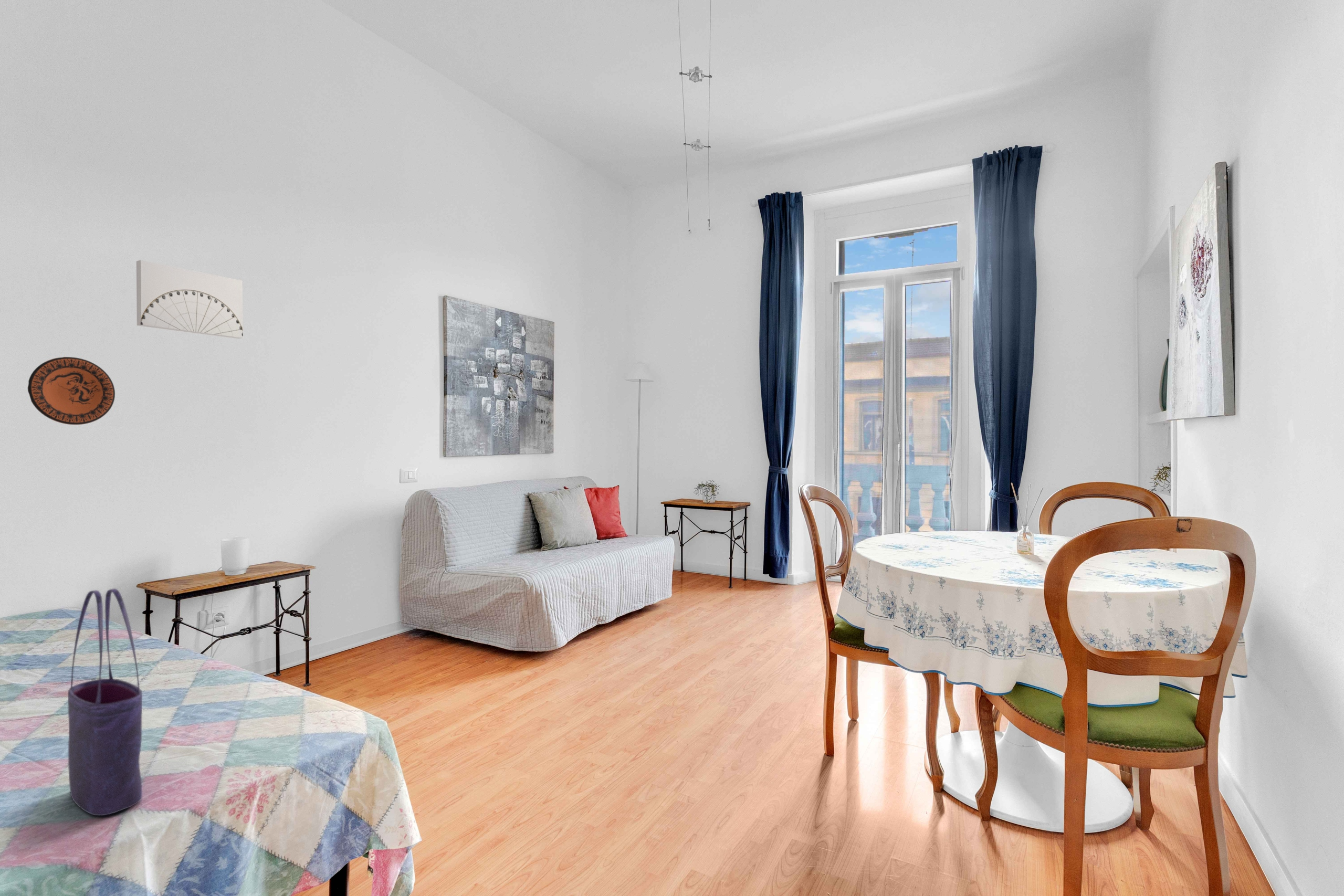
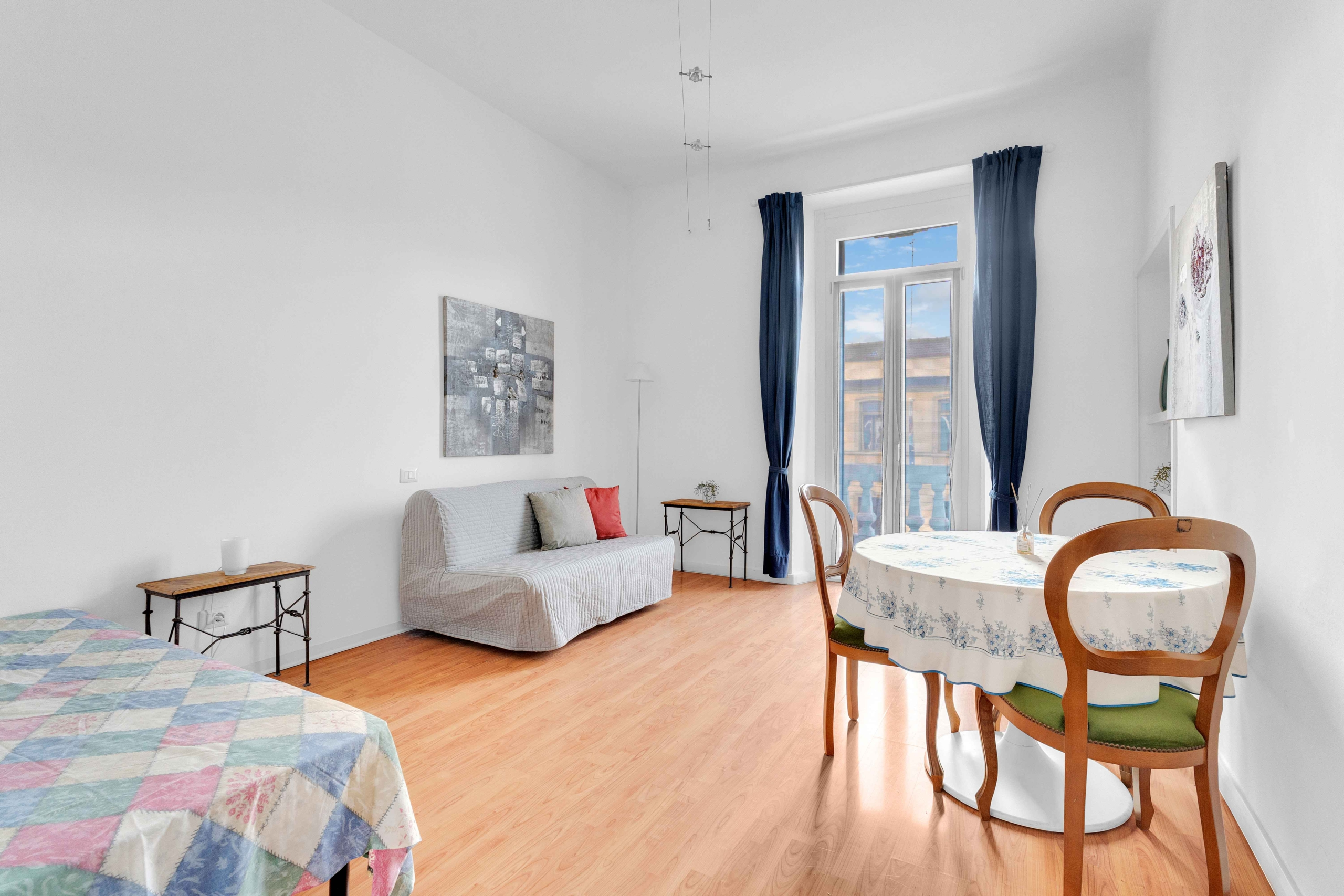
- wall art (192, 301)
- tote bag (104, 694)
- decorative plate (72, 391)
